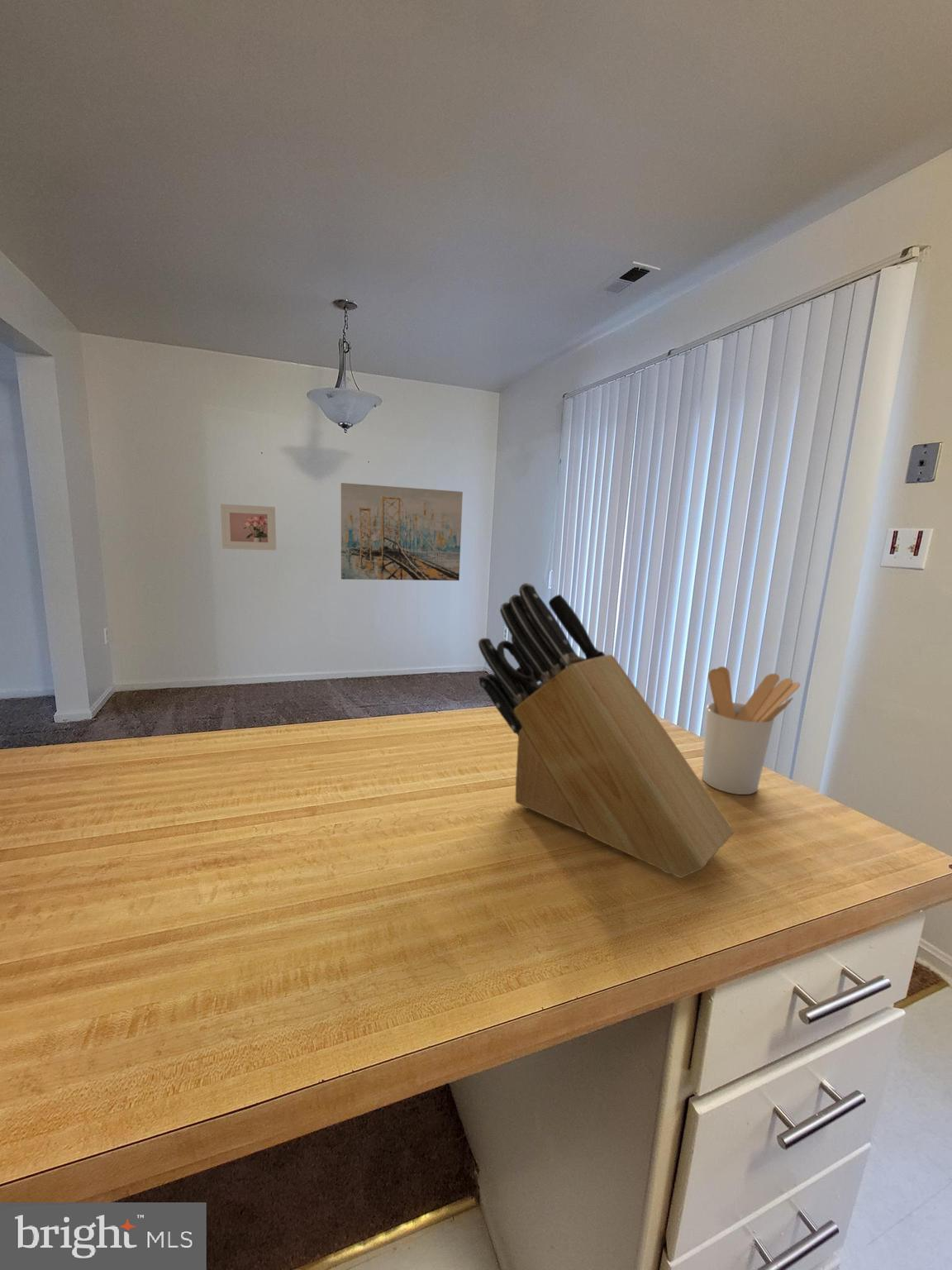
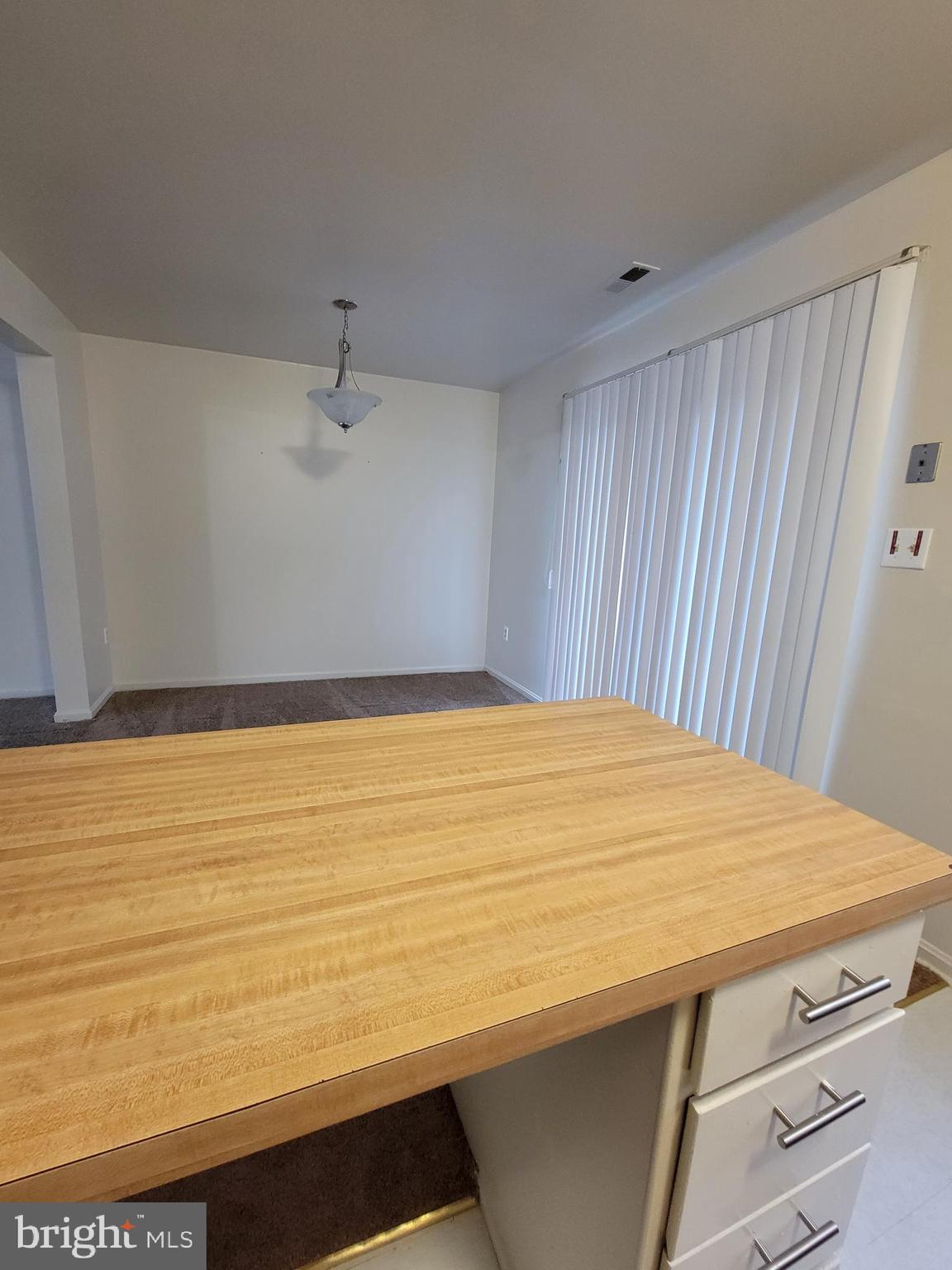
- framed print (249, 528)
- wall art (402, 534)
- utensil holder (749, 728)
- knife block (595, 707)
